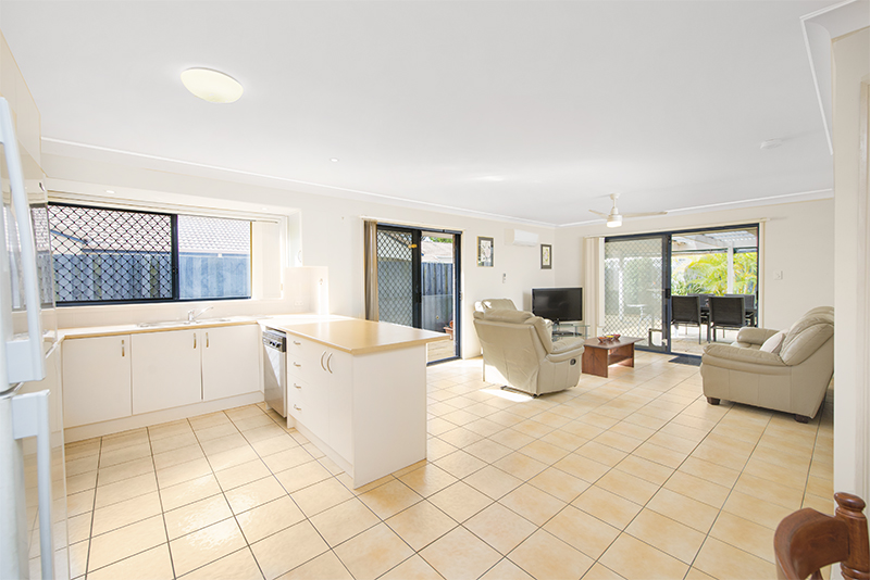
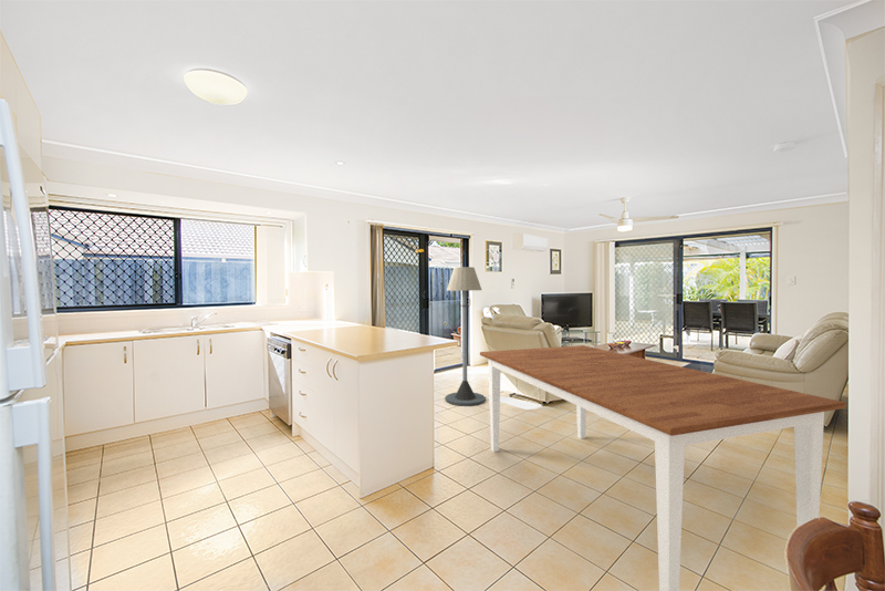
+ floor lamp (465, 333)
+ dining table (614, 422)
